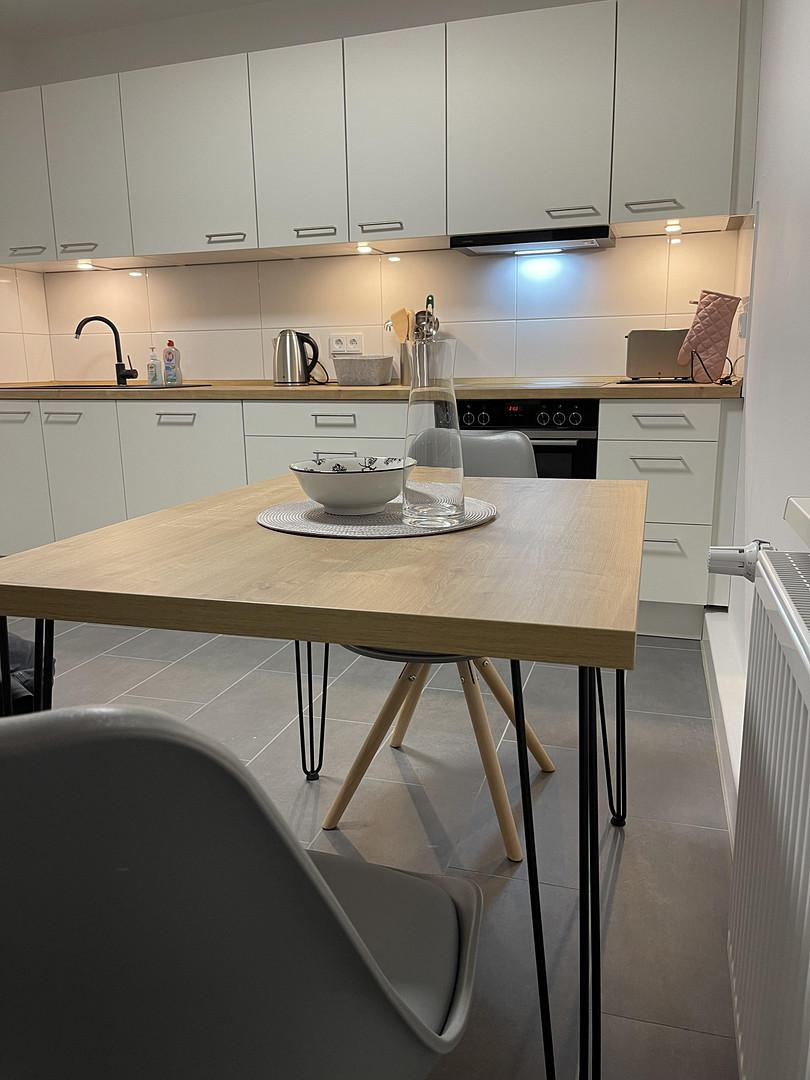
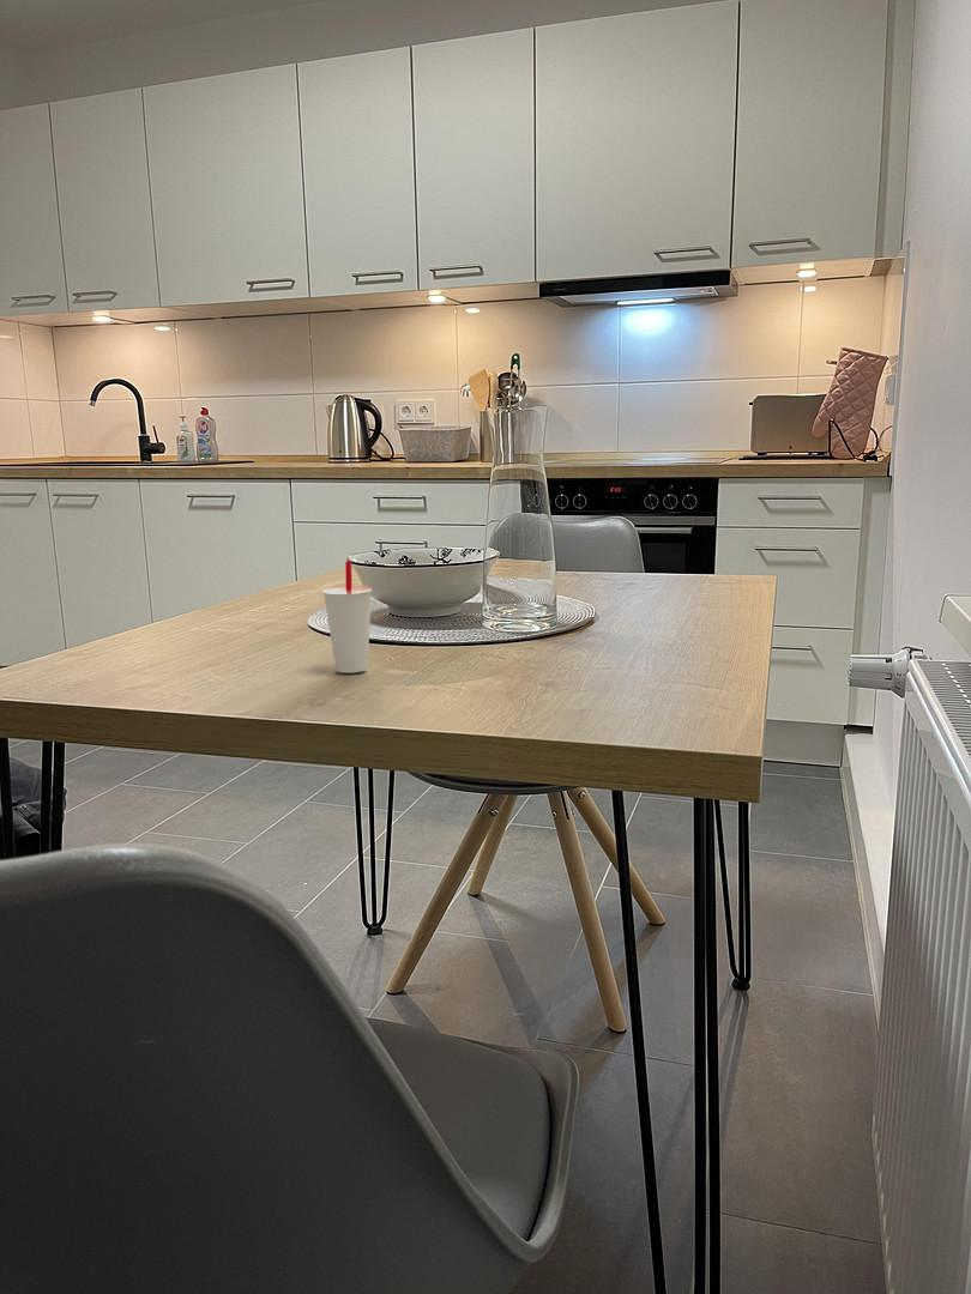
+ cup (349, 616)
